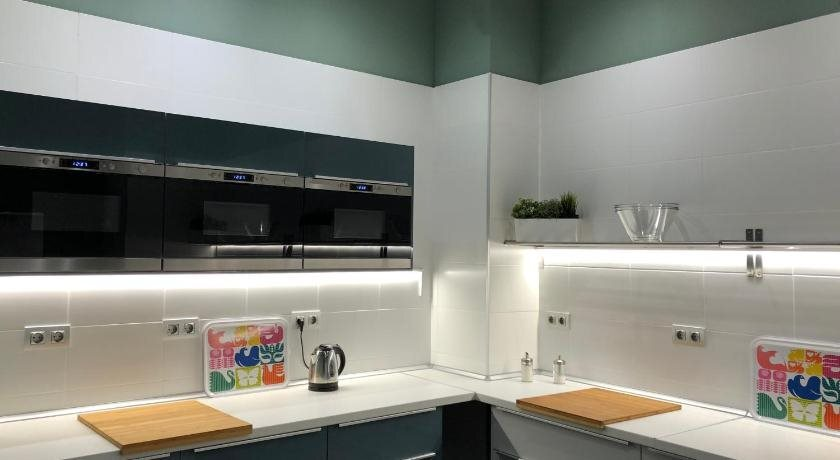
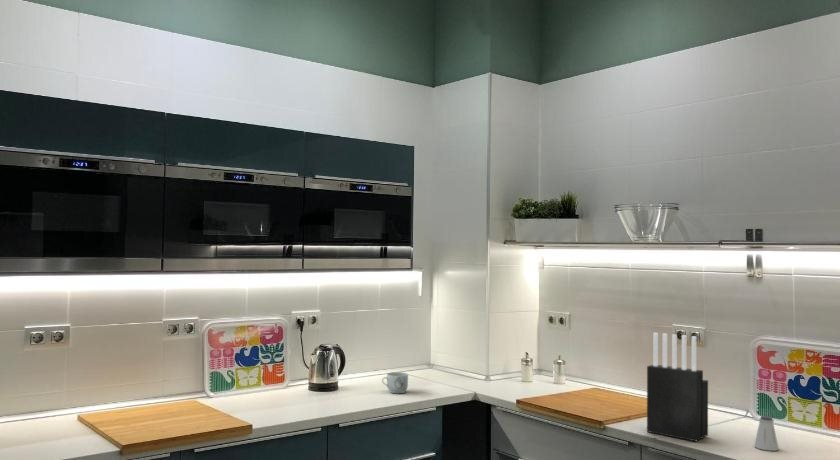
+ saltshaker (766, 432)
+ mug (394, 383)
+ knife block (678, 383)
